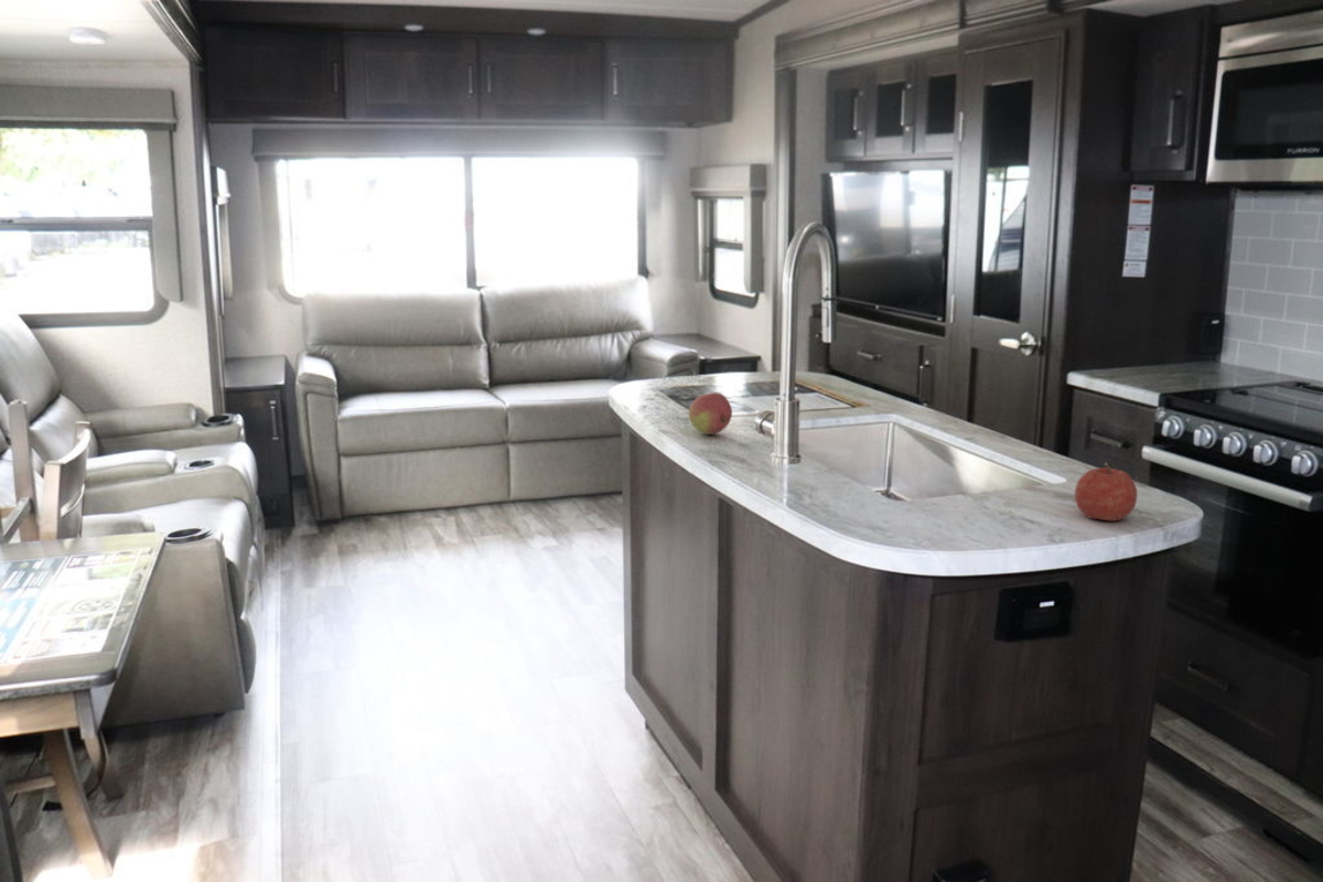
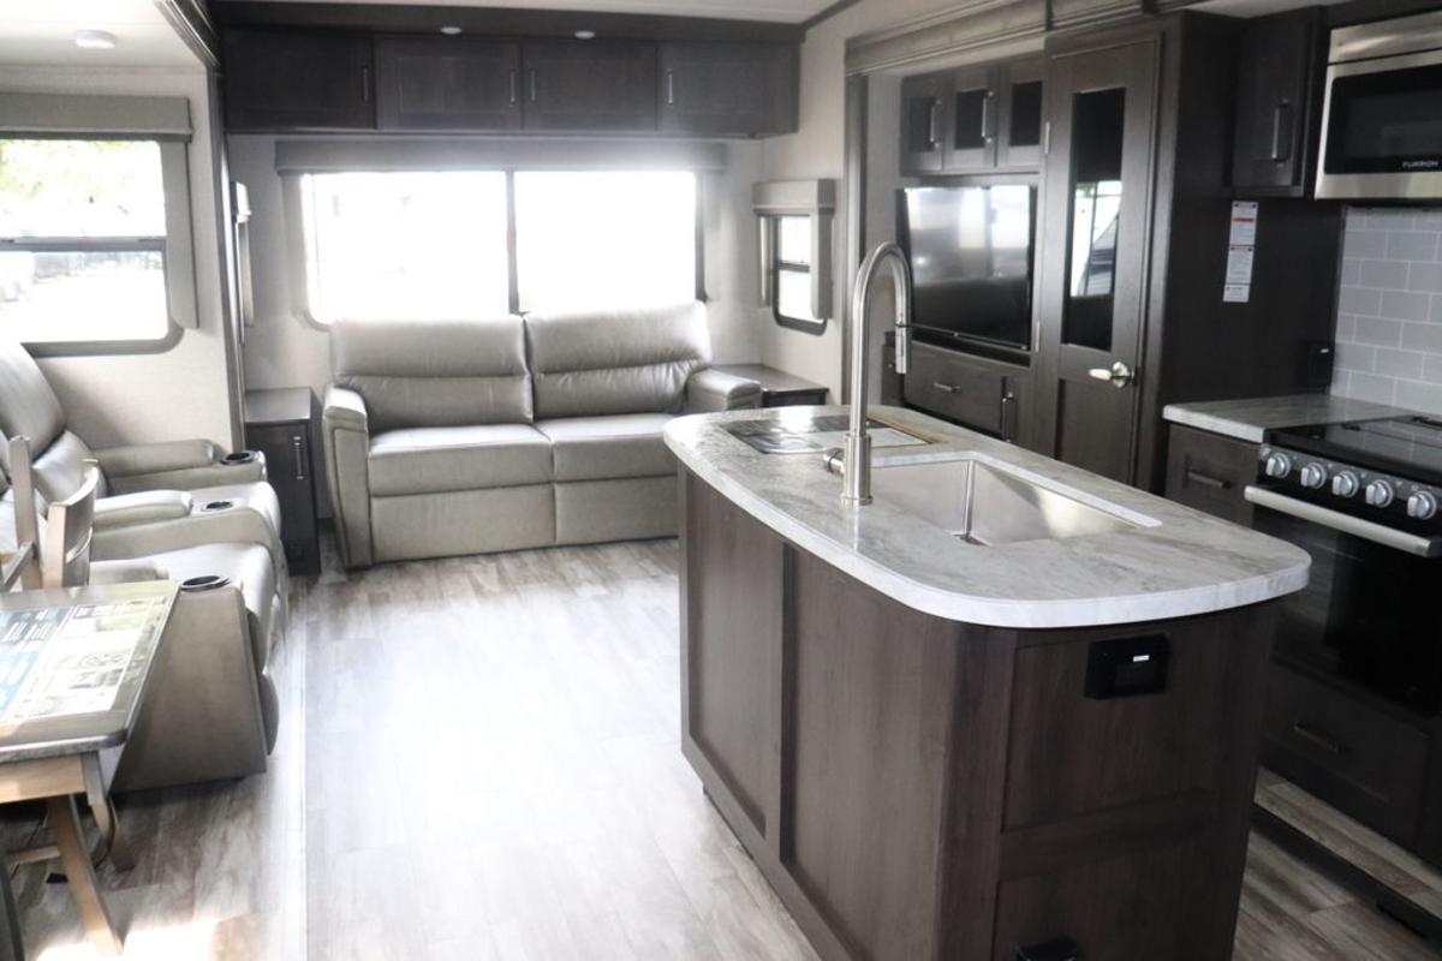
- fruit (1105, 490)
- fruit (709, 412)
